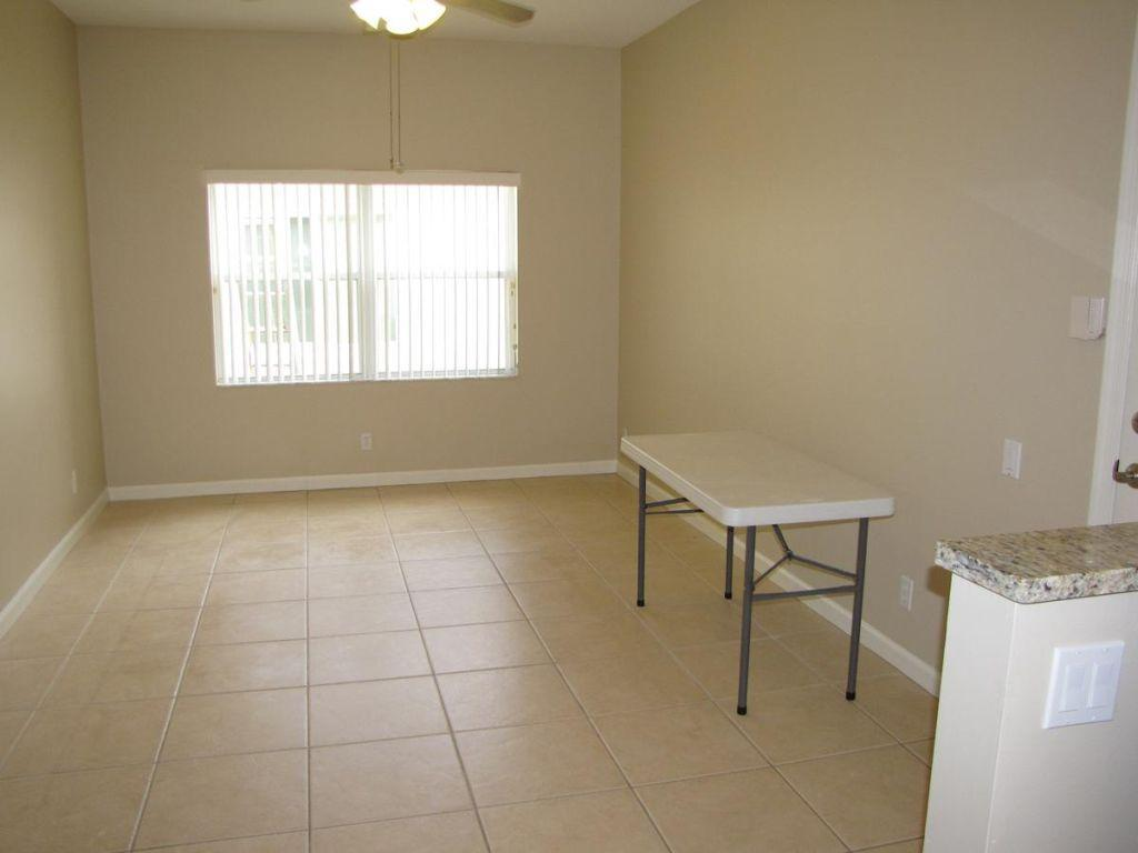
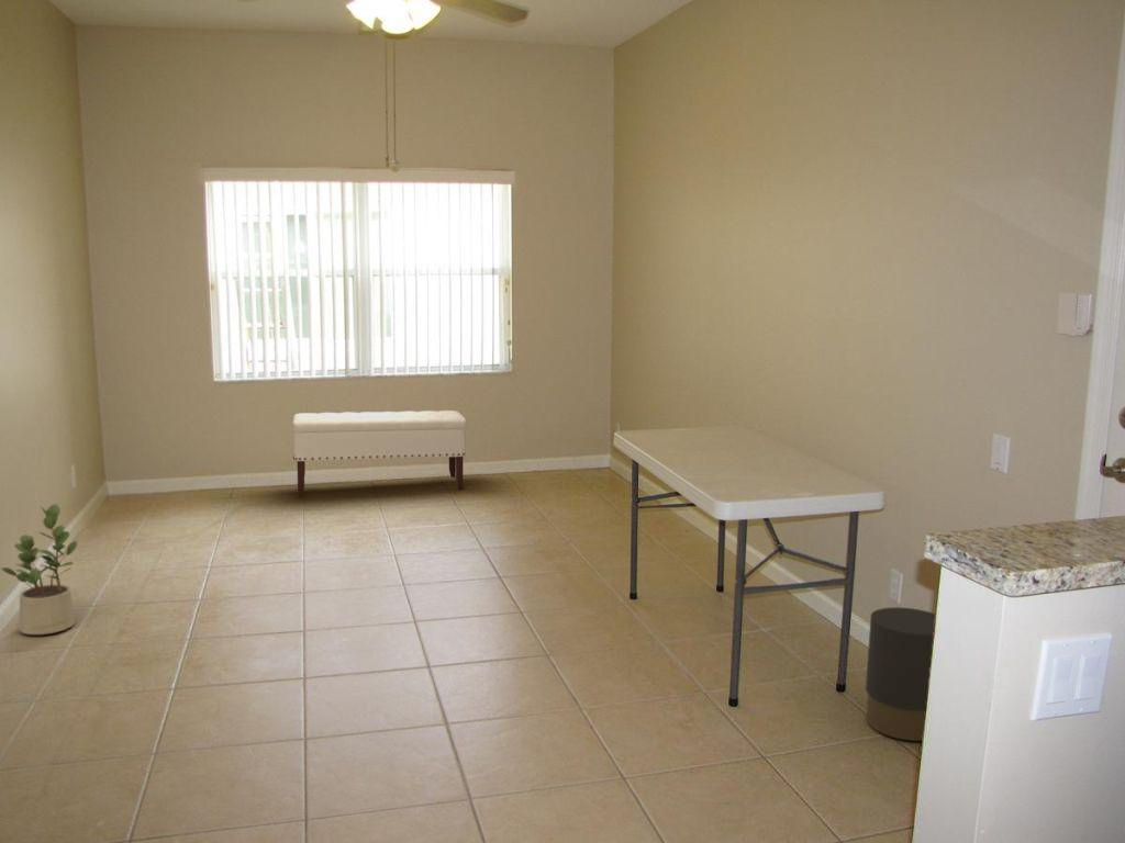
+ potted plant (35, 566)
+ bench (379, 450)
+ trash can (912, 666)
